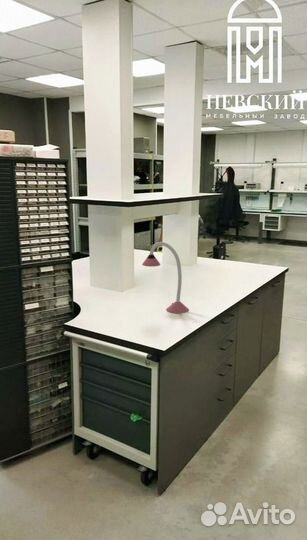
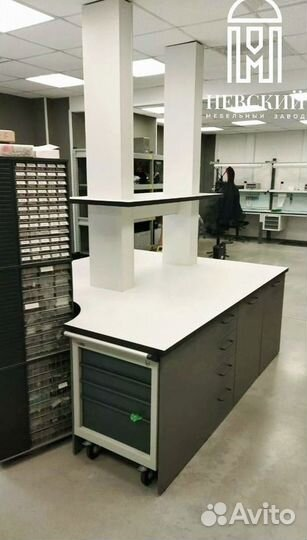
- desk lamp (159, 265)
